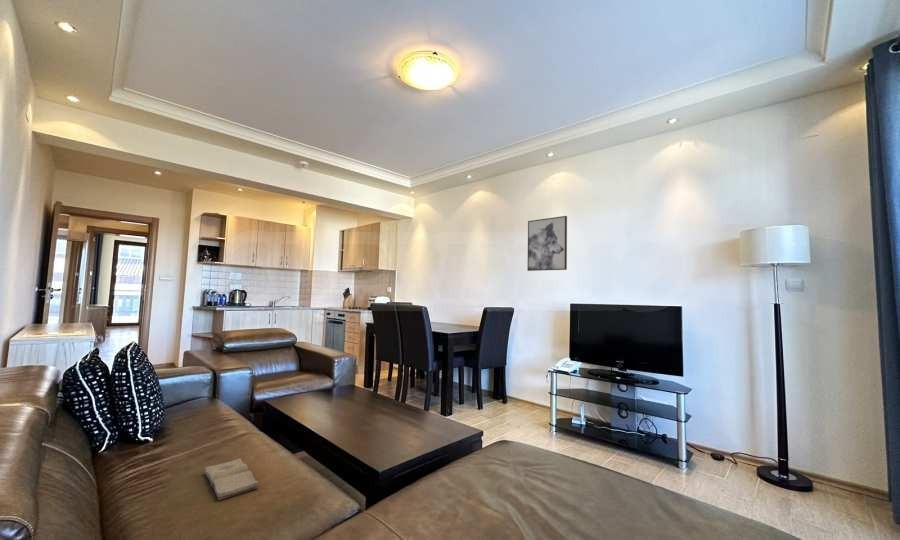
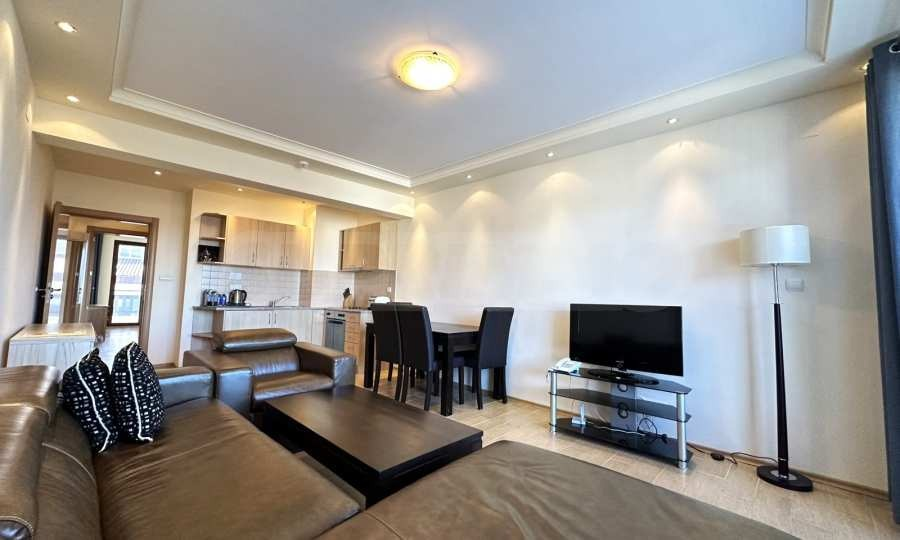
- diary (230, 476)
- wall art (546, 244)
